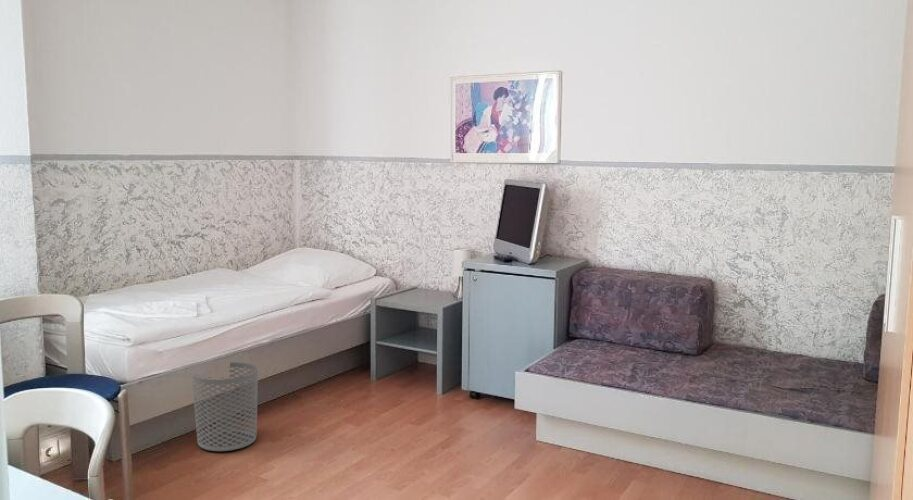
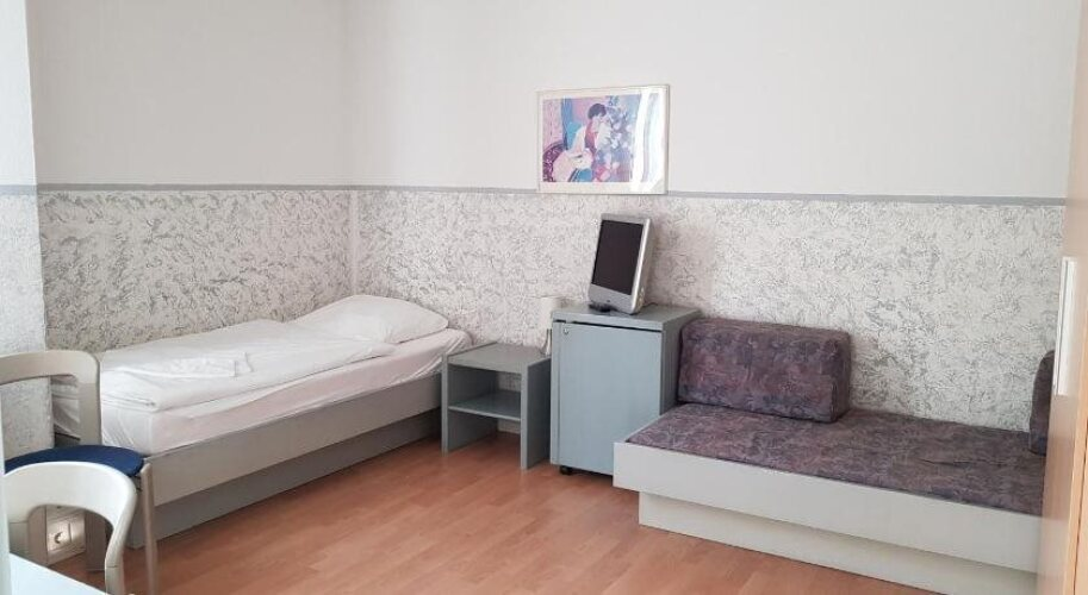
- waste bin (226, 406)
